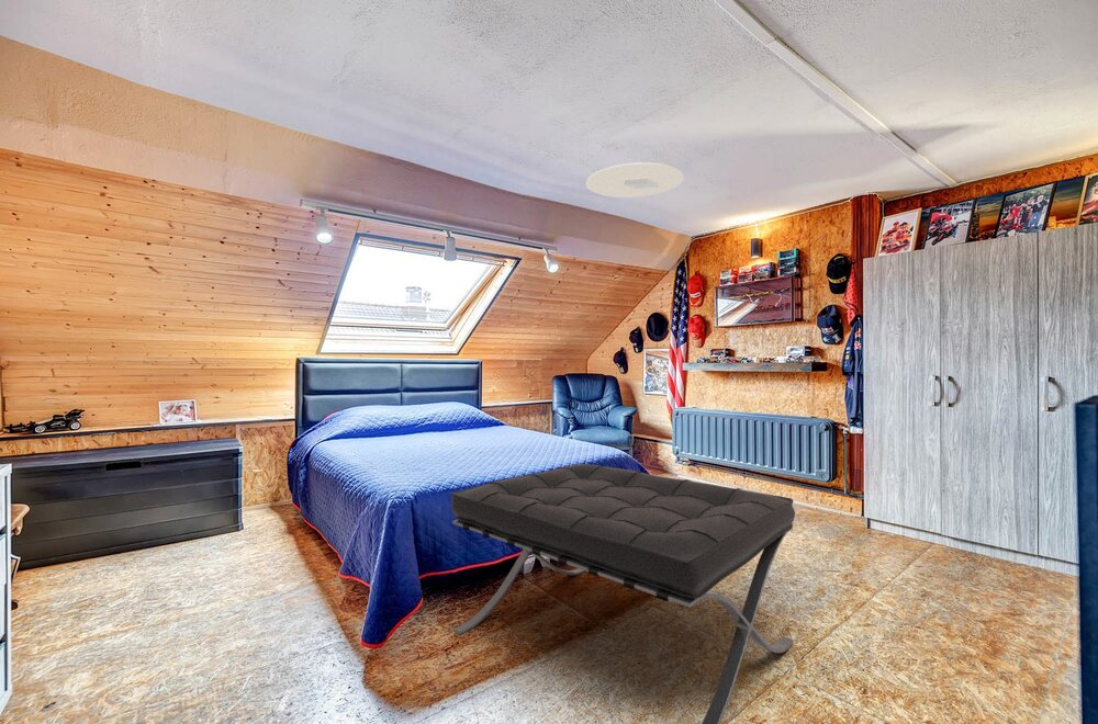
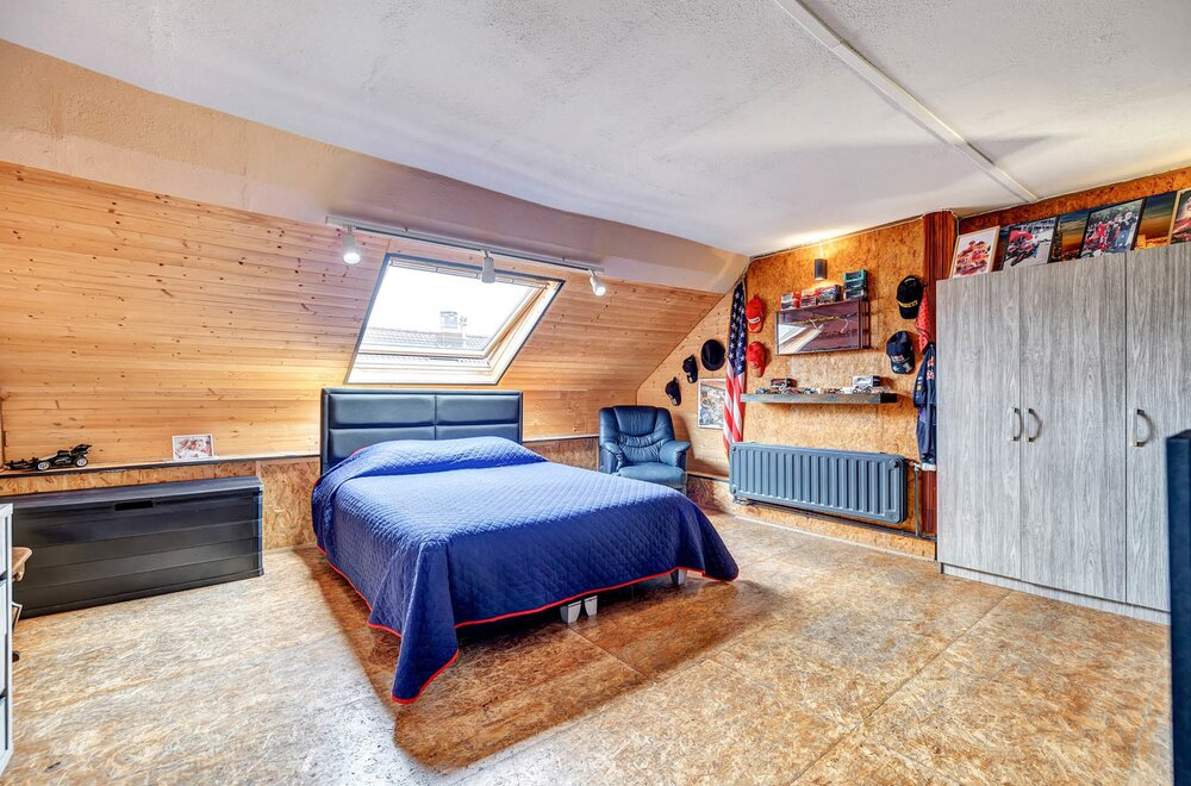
- bench (618, 564)
- ceiling light (634, 177)
